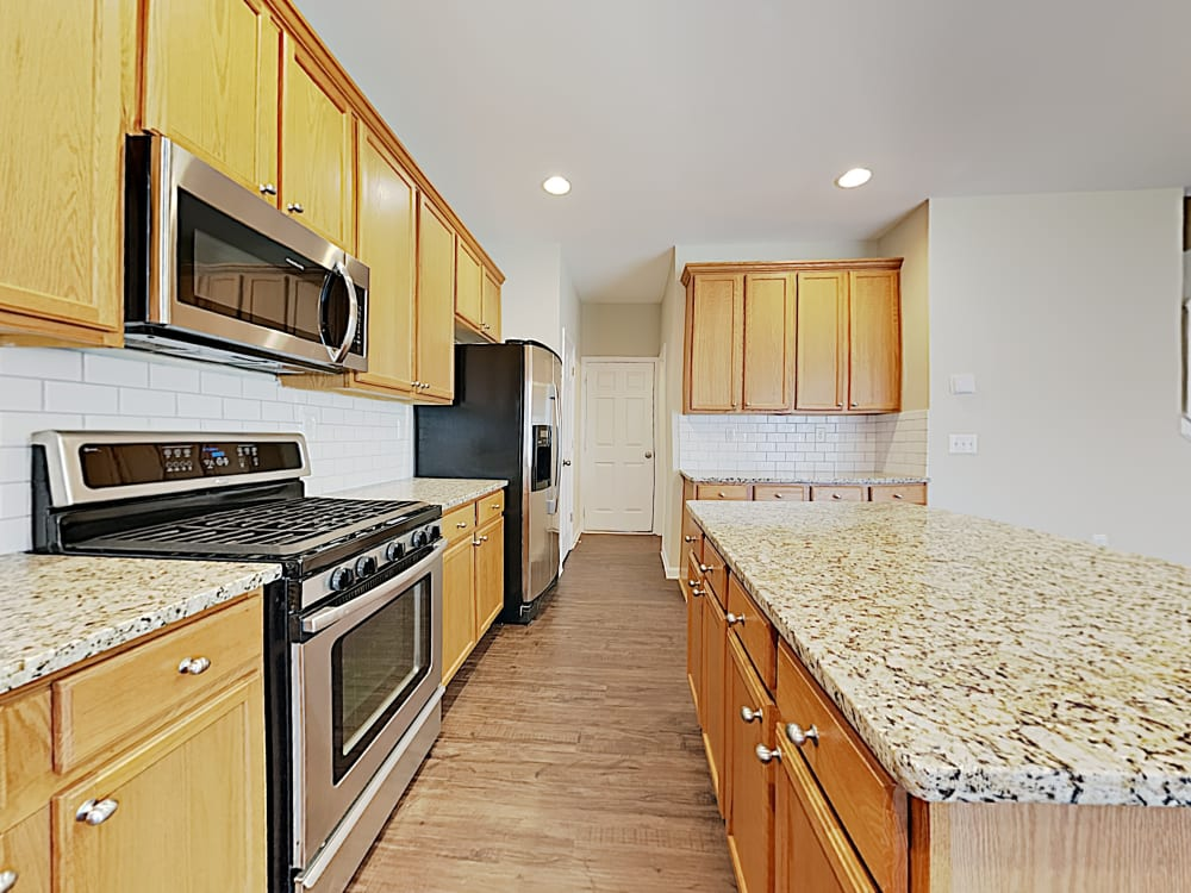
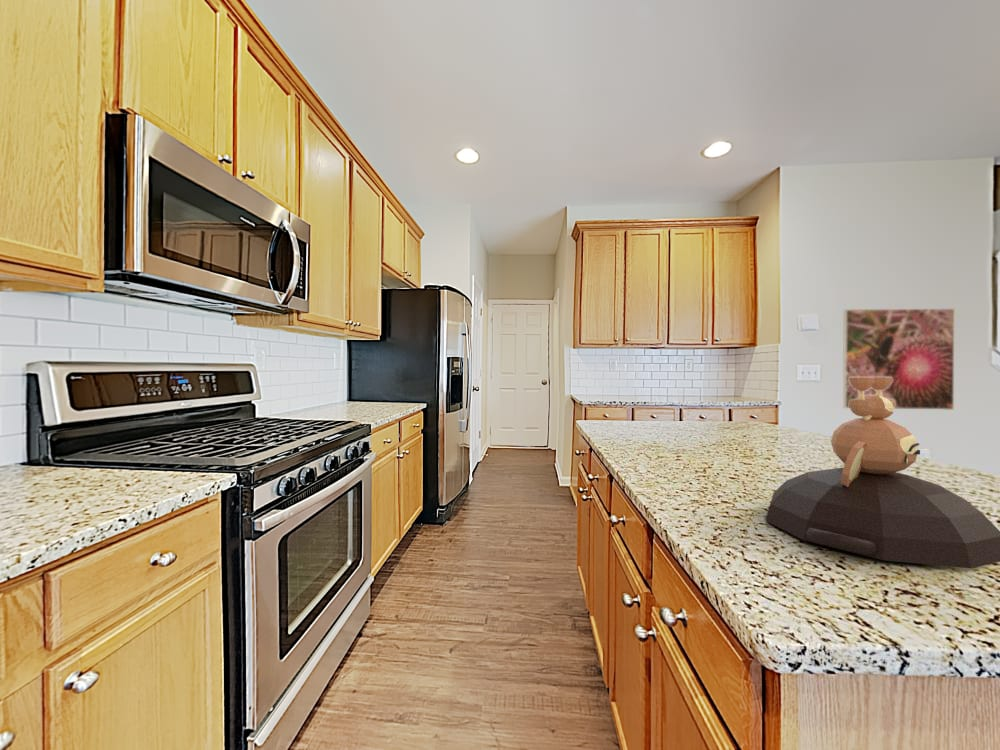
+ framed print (897, 359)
+ decorative bowl (872, 452)
